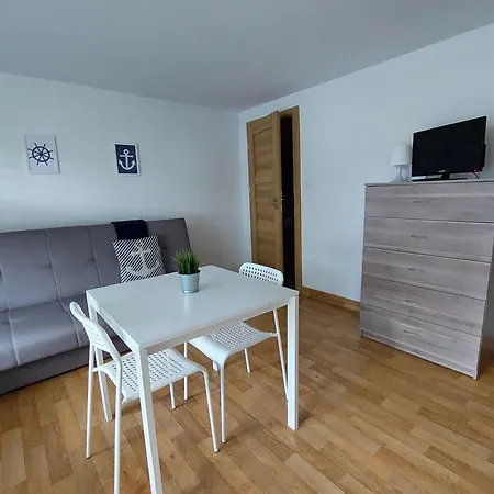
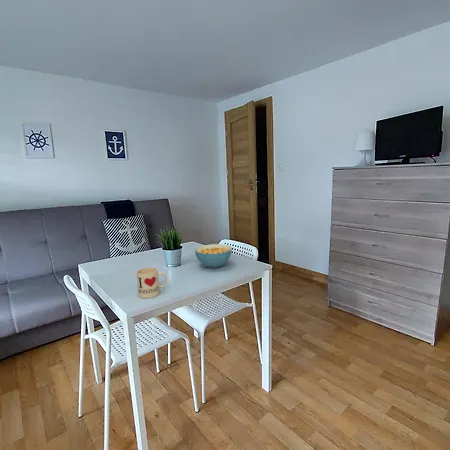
+ mug (152, 281)
+ cereal bowl (214, 257)
